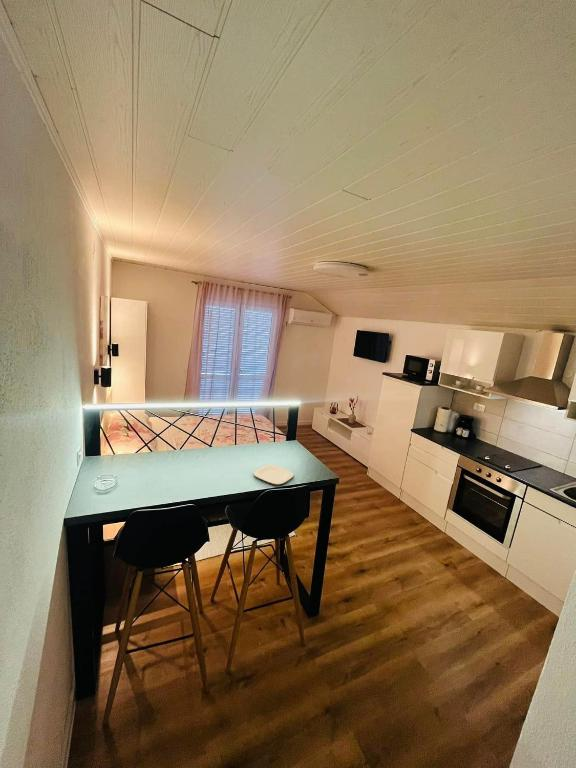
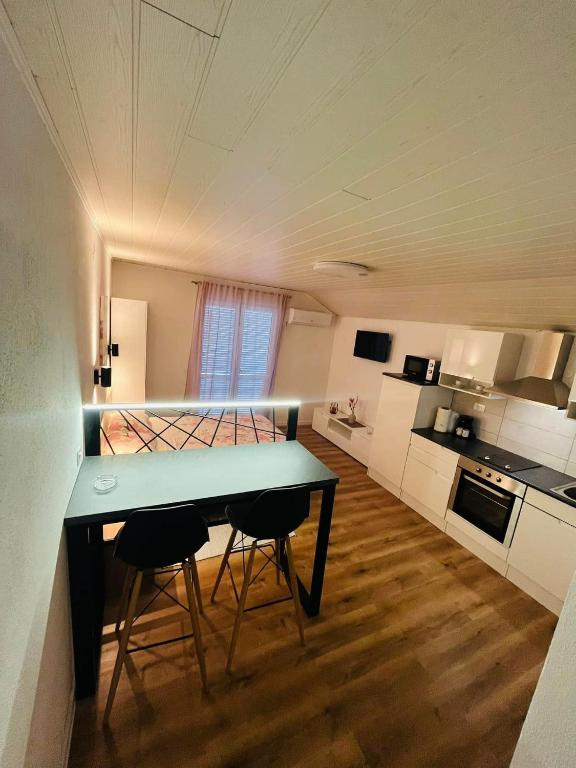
- plate (273, 474)
